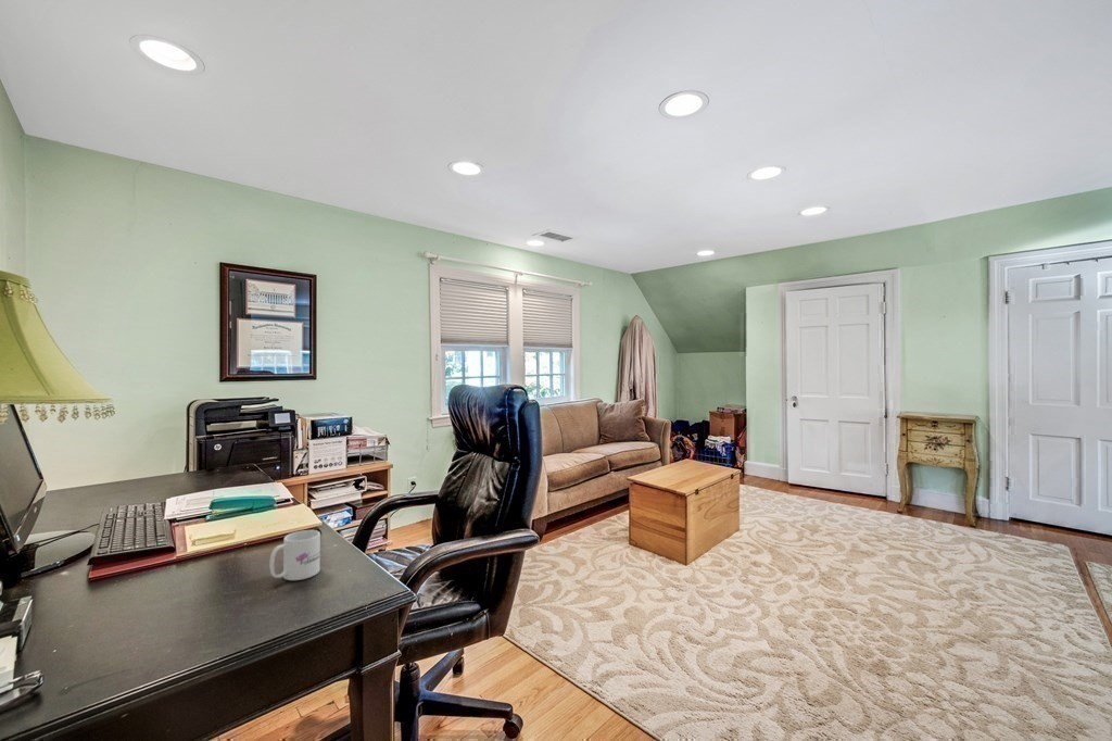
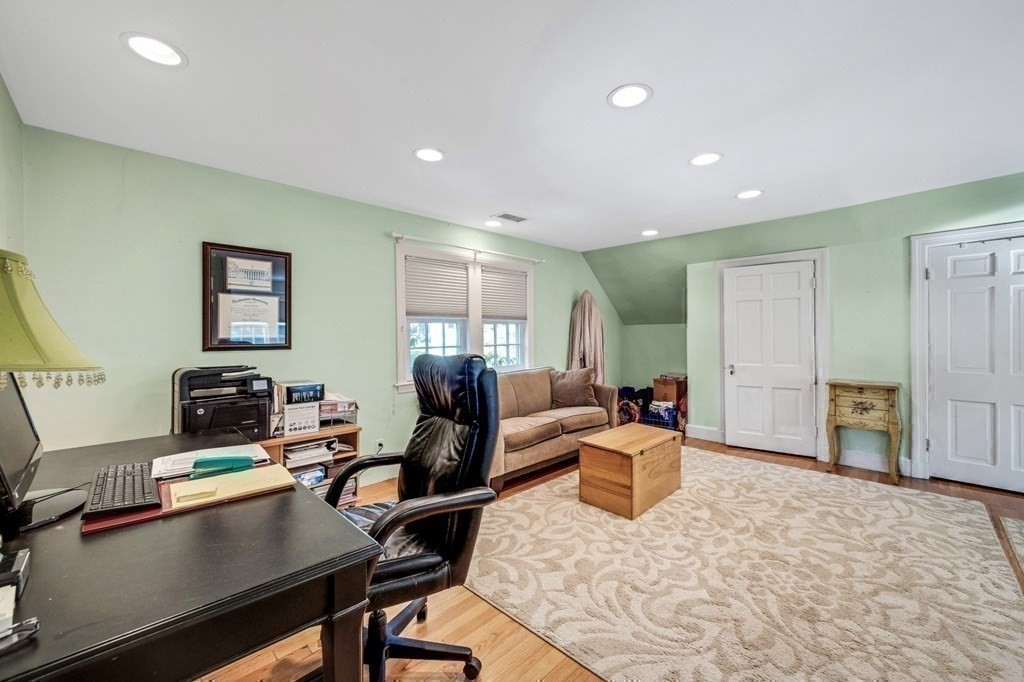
- mug (294, 556)
